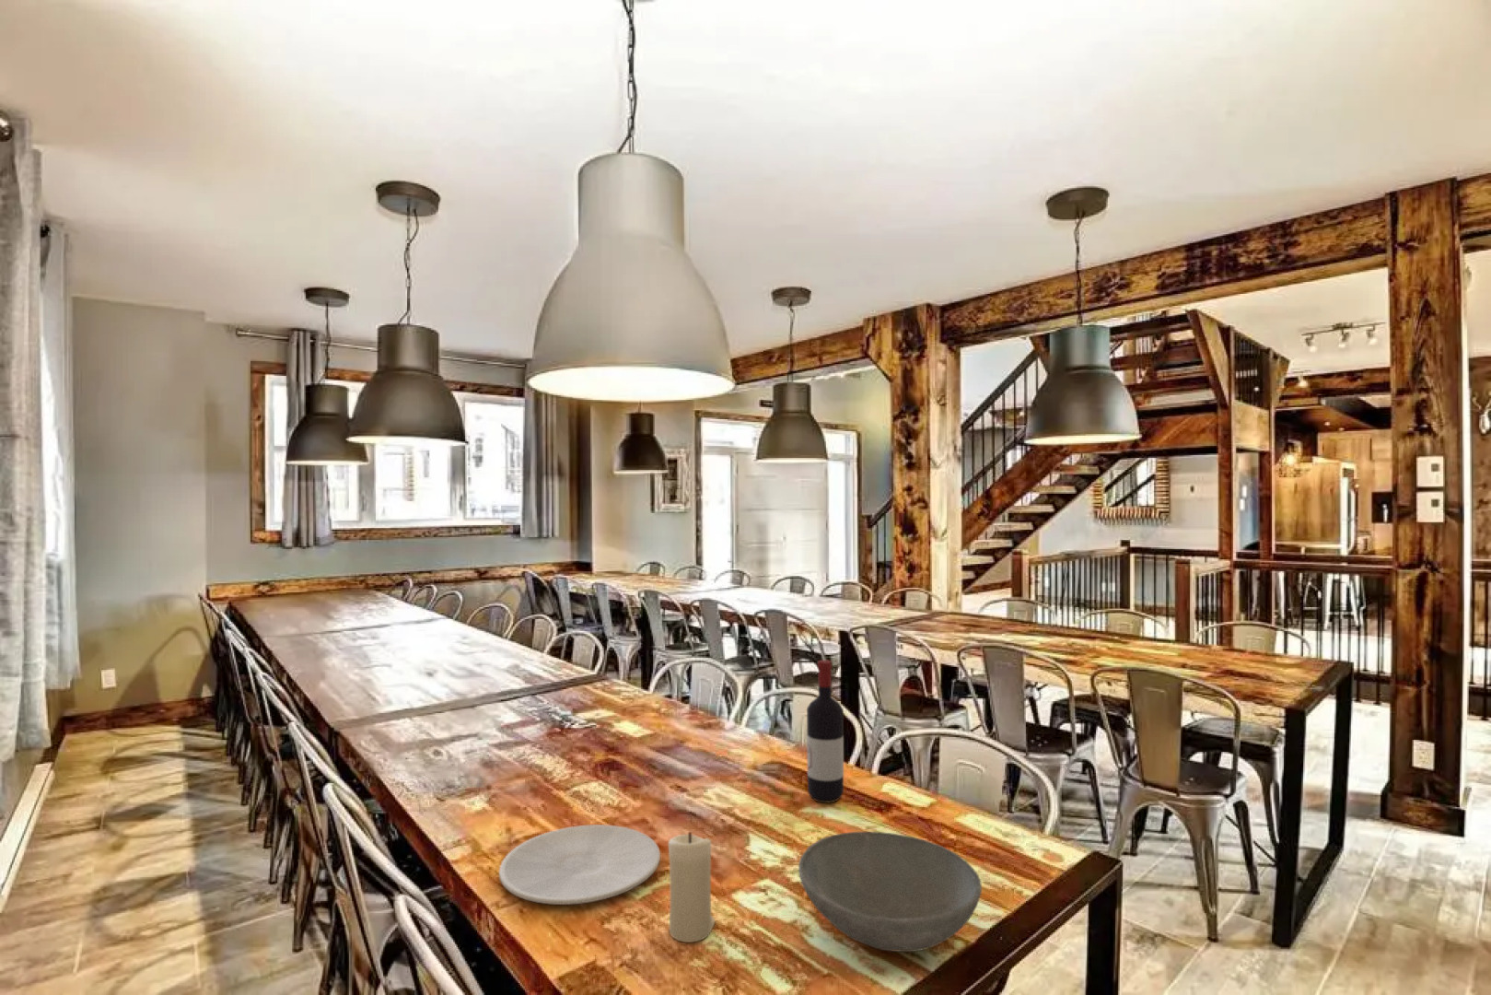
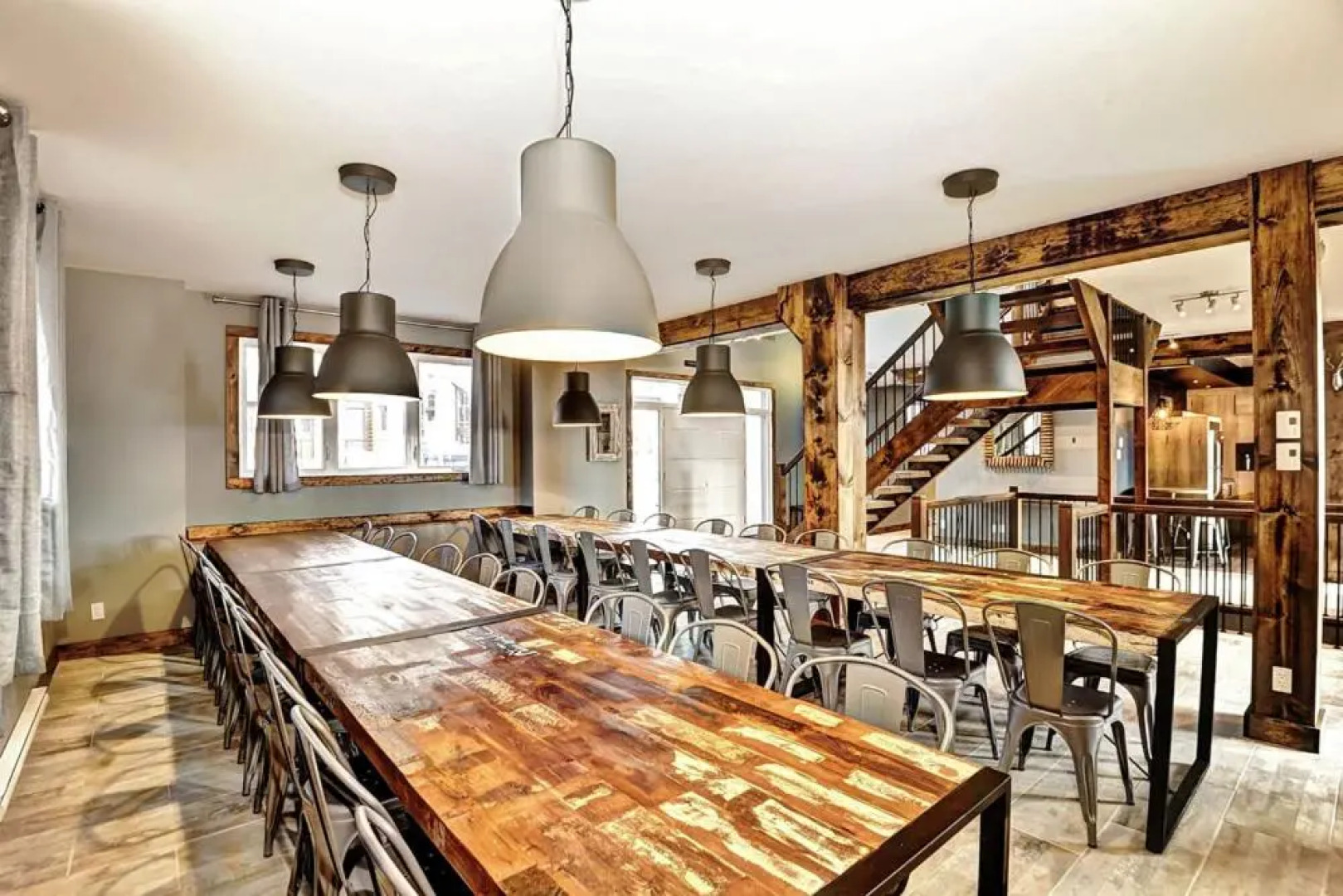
- candle (692, 880)
- plate (581, 863)
- bowl (888, 901)
- wine bottle (825, 728)
